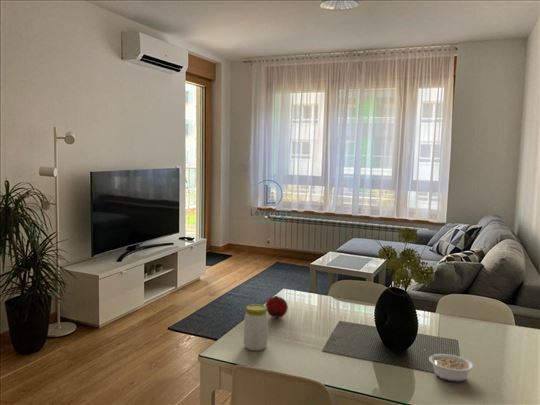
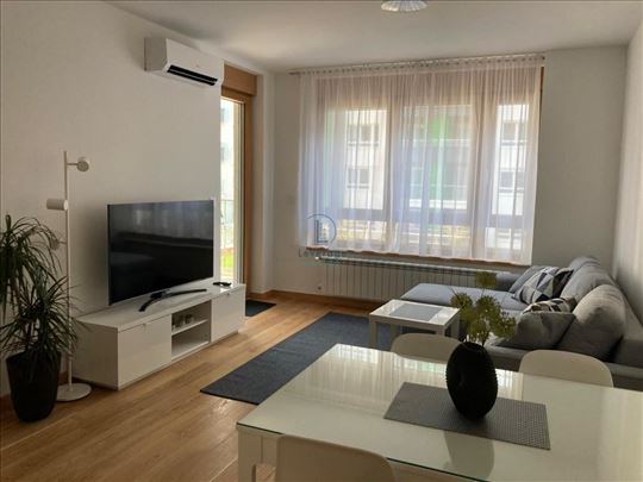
- jar (255, 326)
- legume (448, 367)
- fruit (276, 305)
